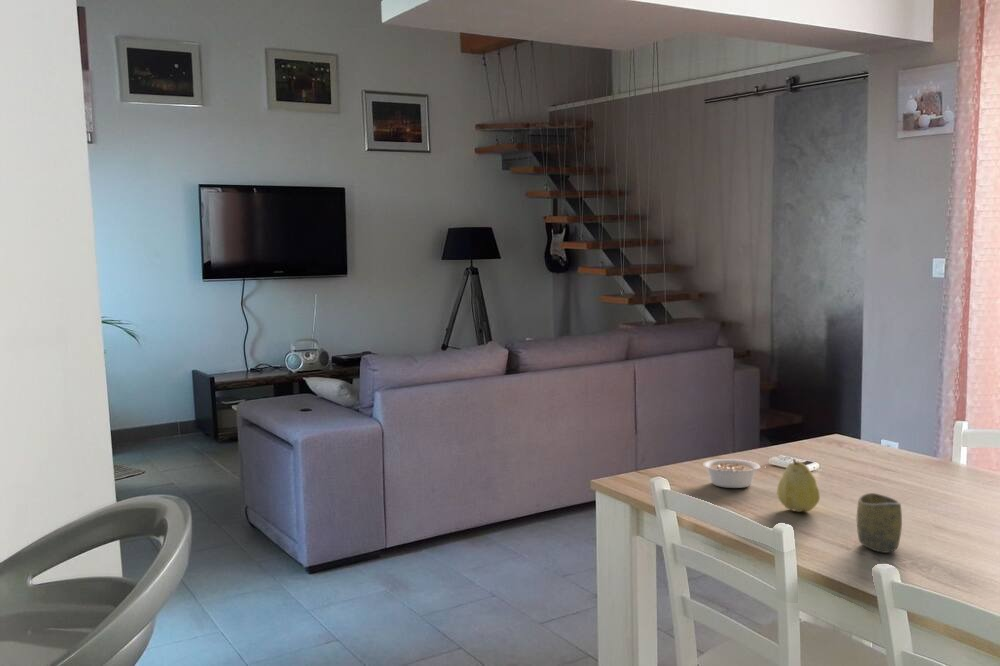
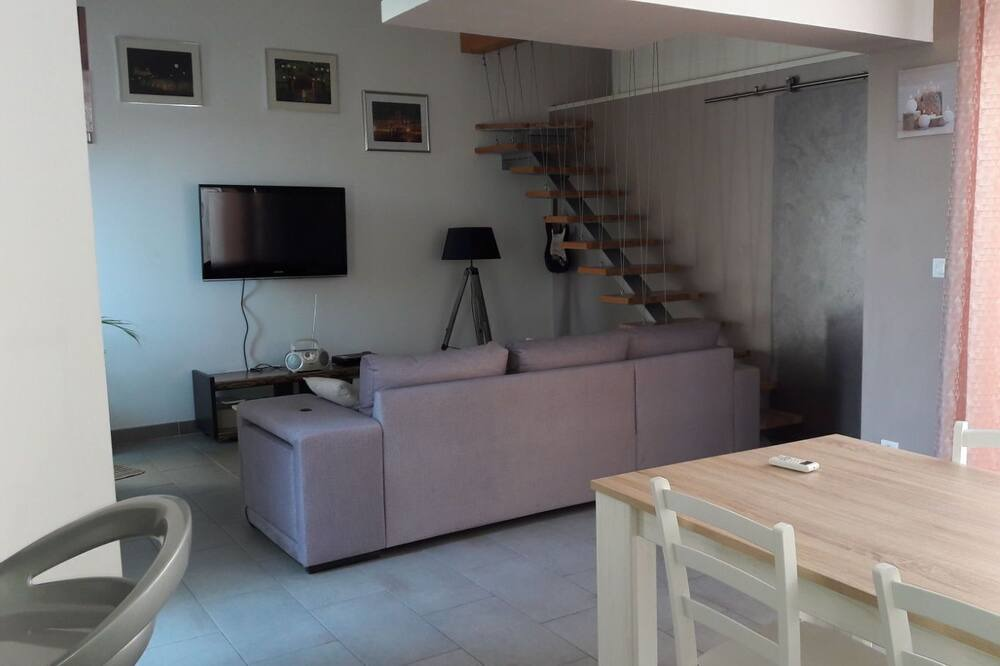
- fruit (798, 483)
- cup (879, 522)
- legume (733, 472)
